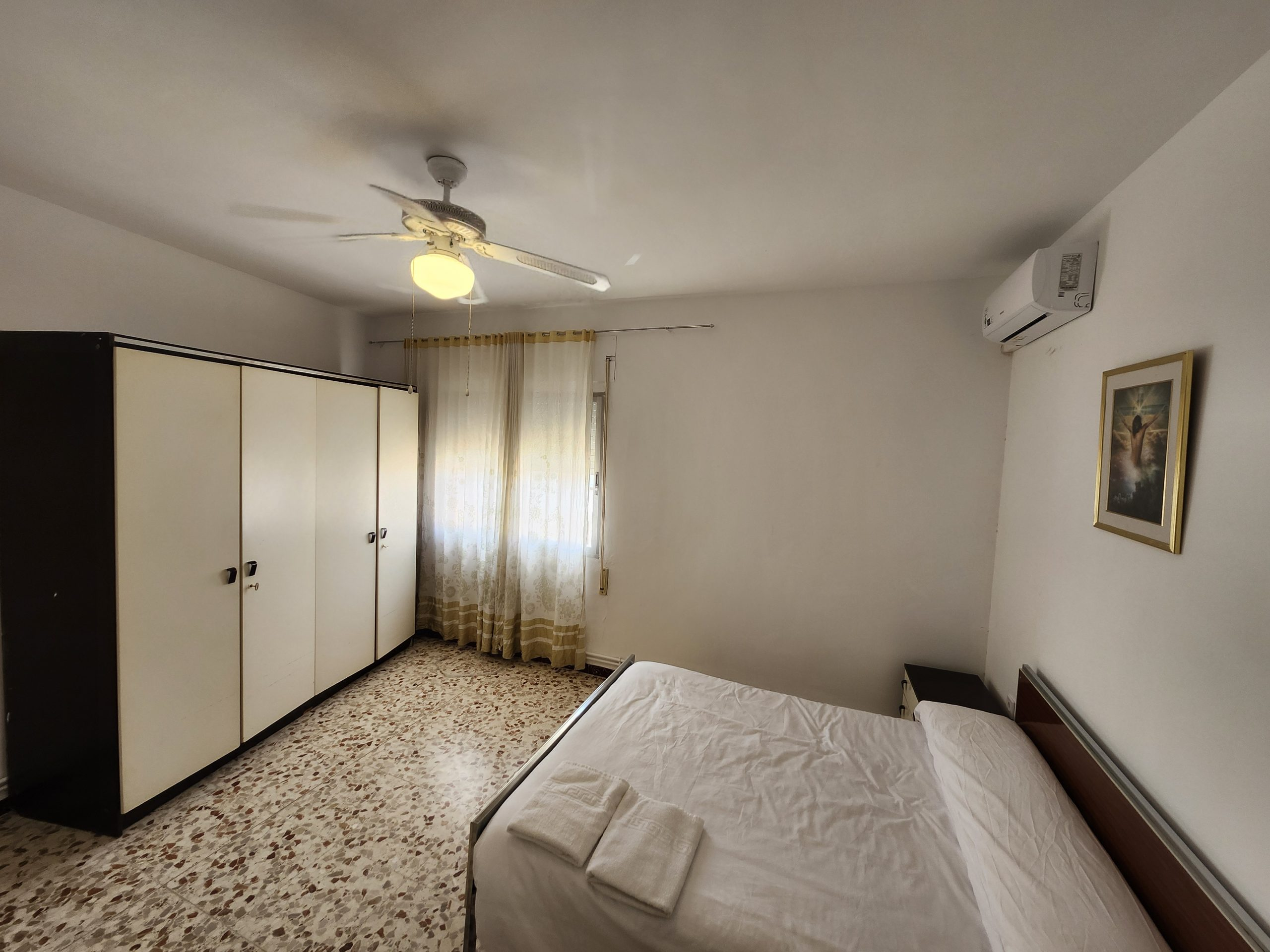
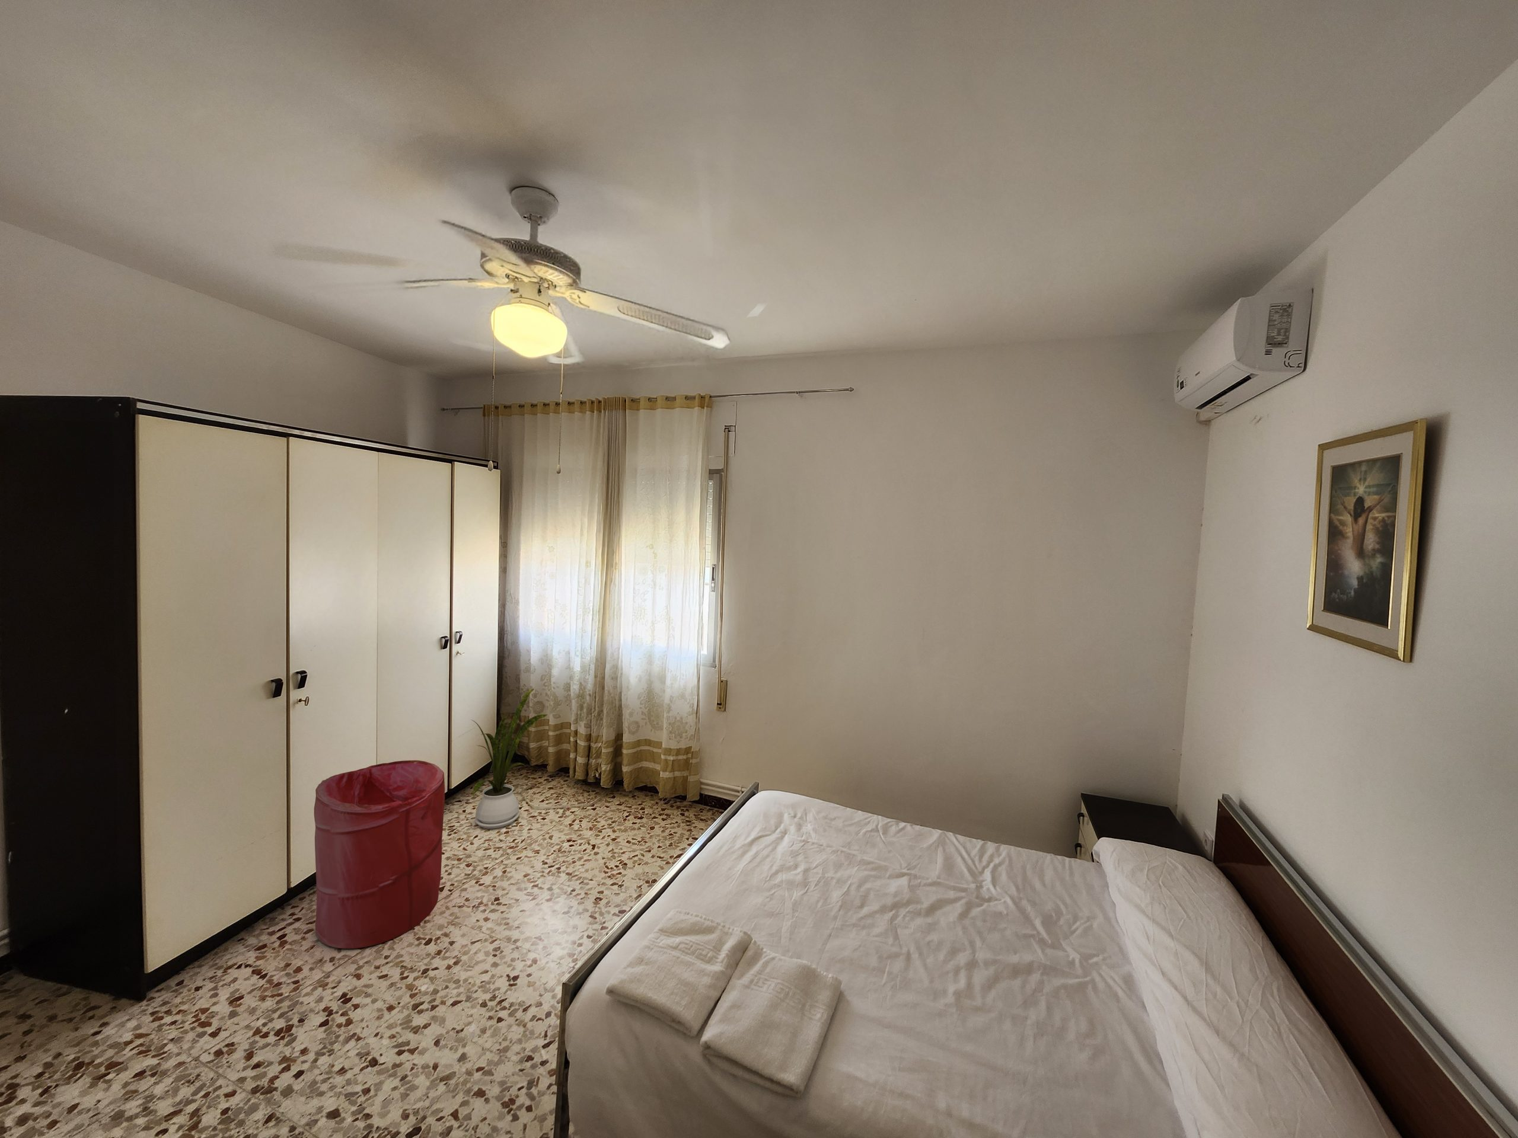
+ laundry hamper (382, 845)
+ house plant (503, 758)
